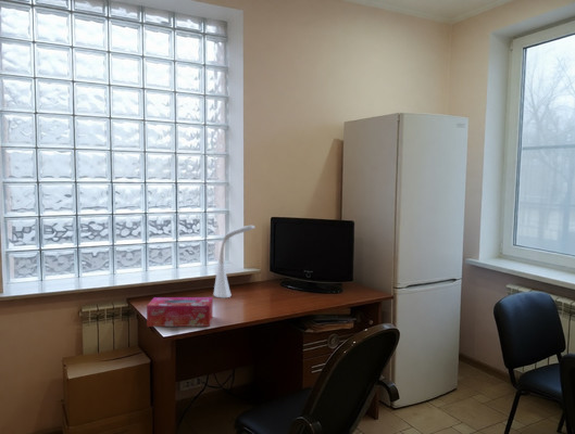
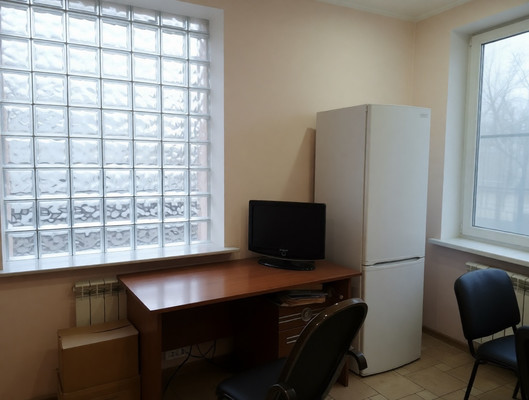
- tissue box (180, 311)
- desk lamp (224, 265)
